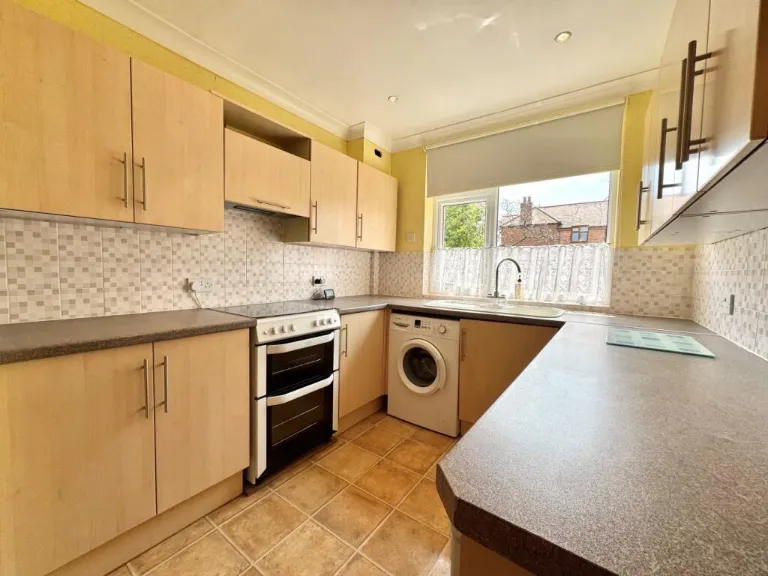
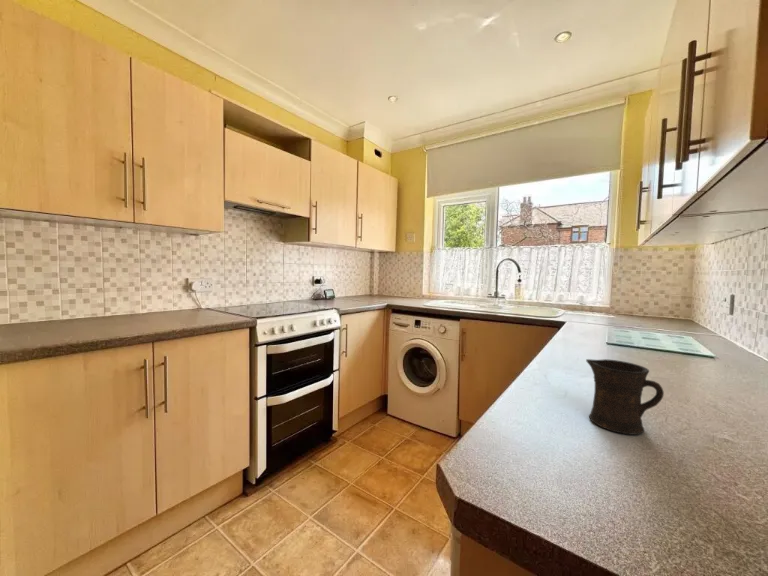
+ mug (620, 395)
